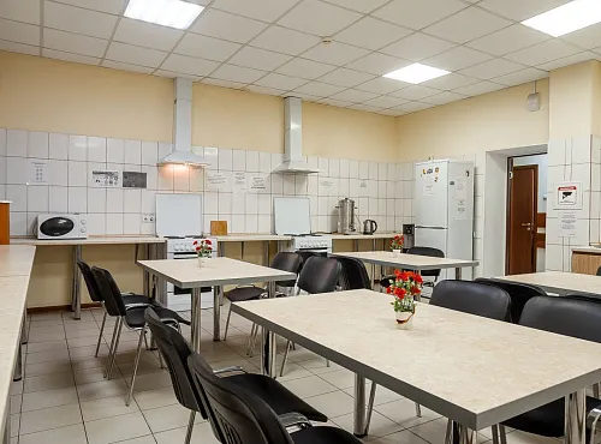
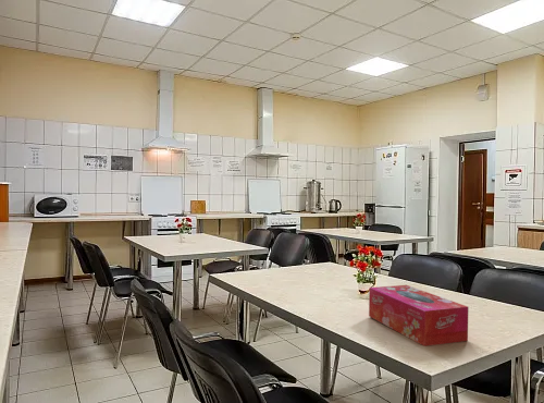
+ tissue box (413, 312)
